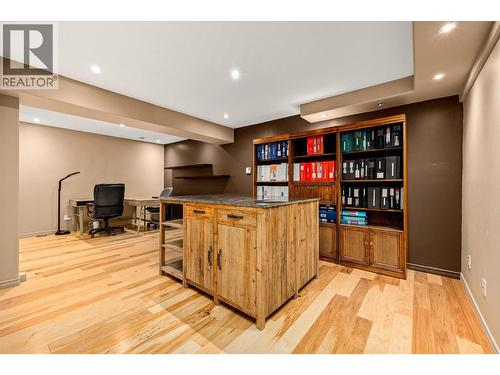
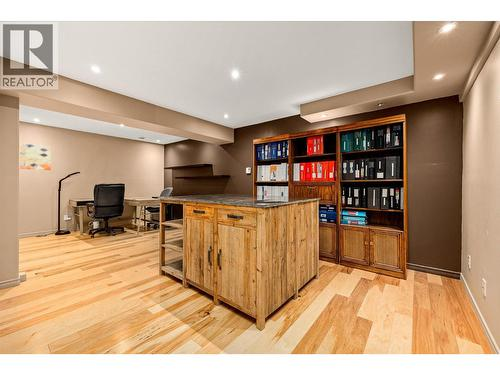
+ wall art (33, 157)
